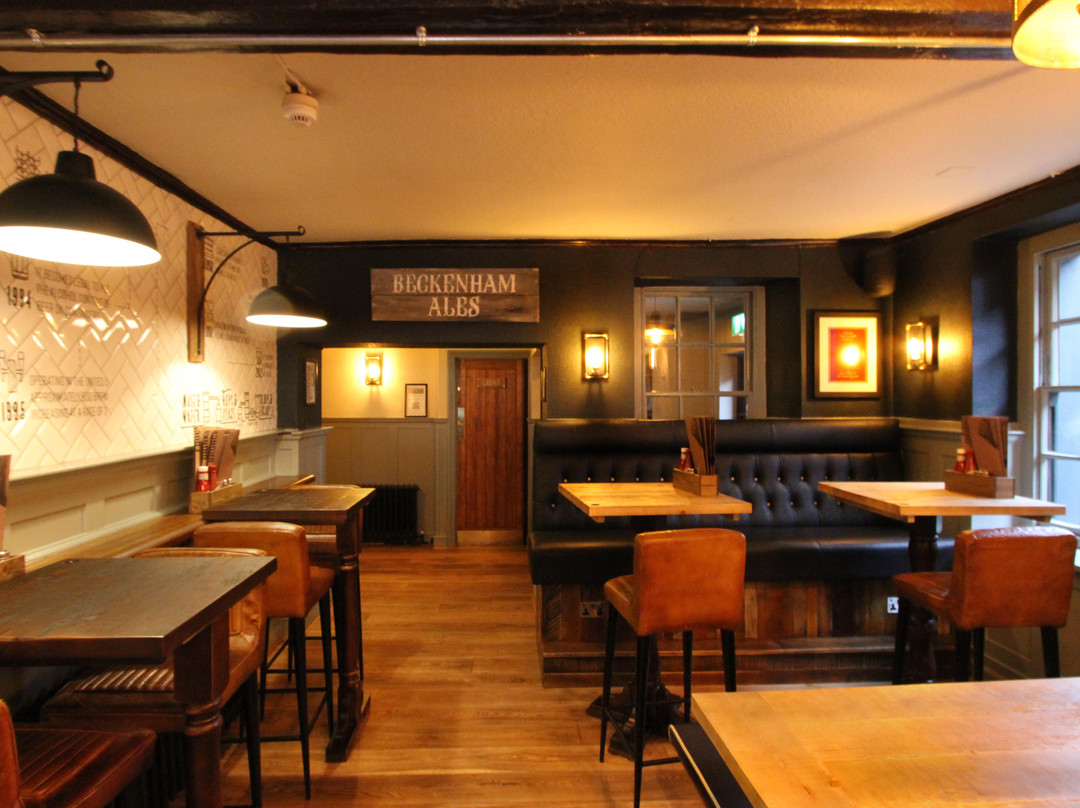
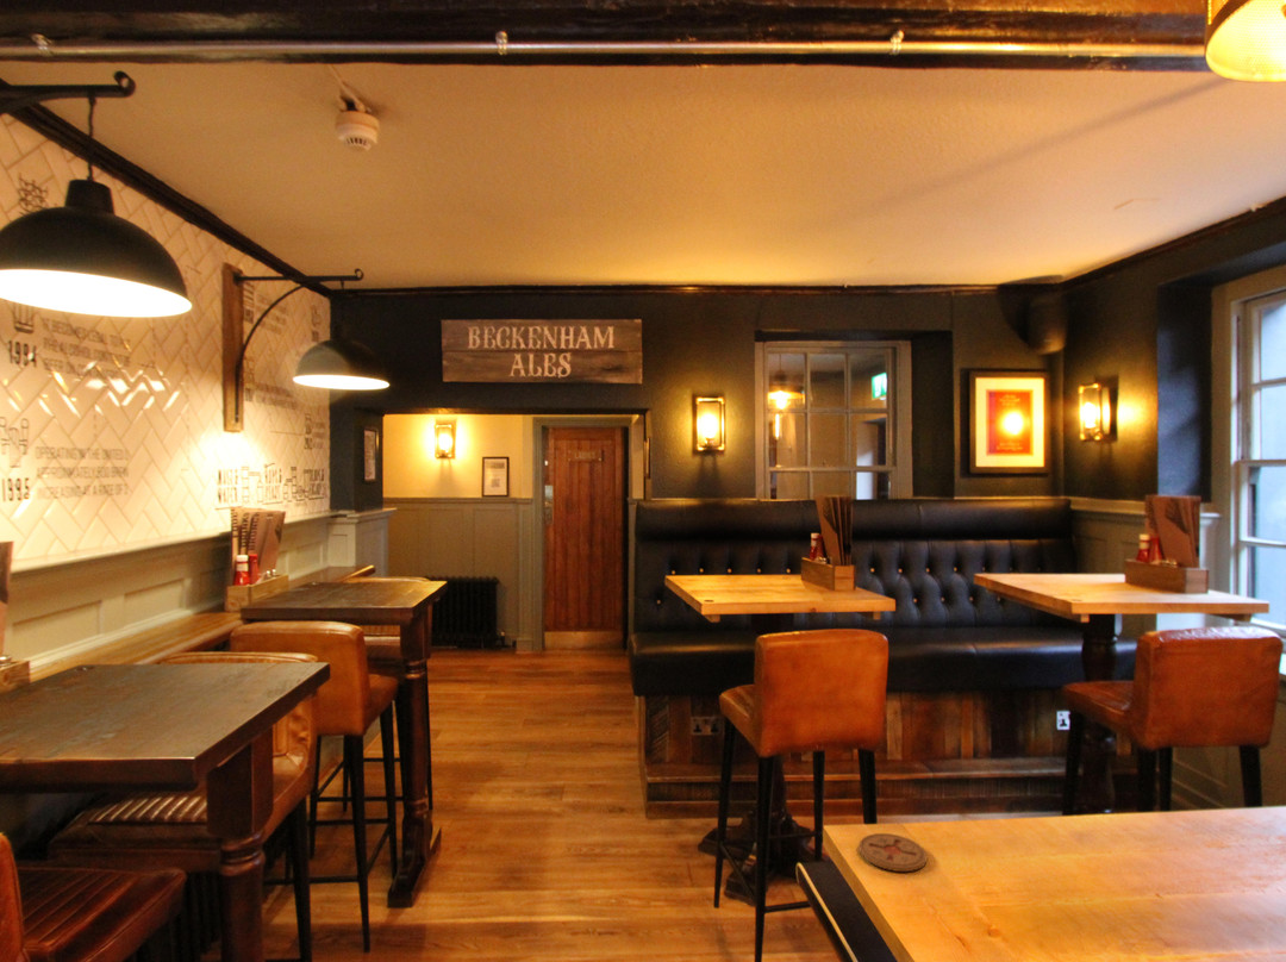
+ coaster (892, 851)
